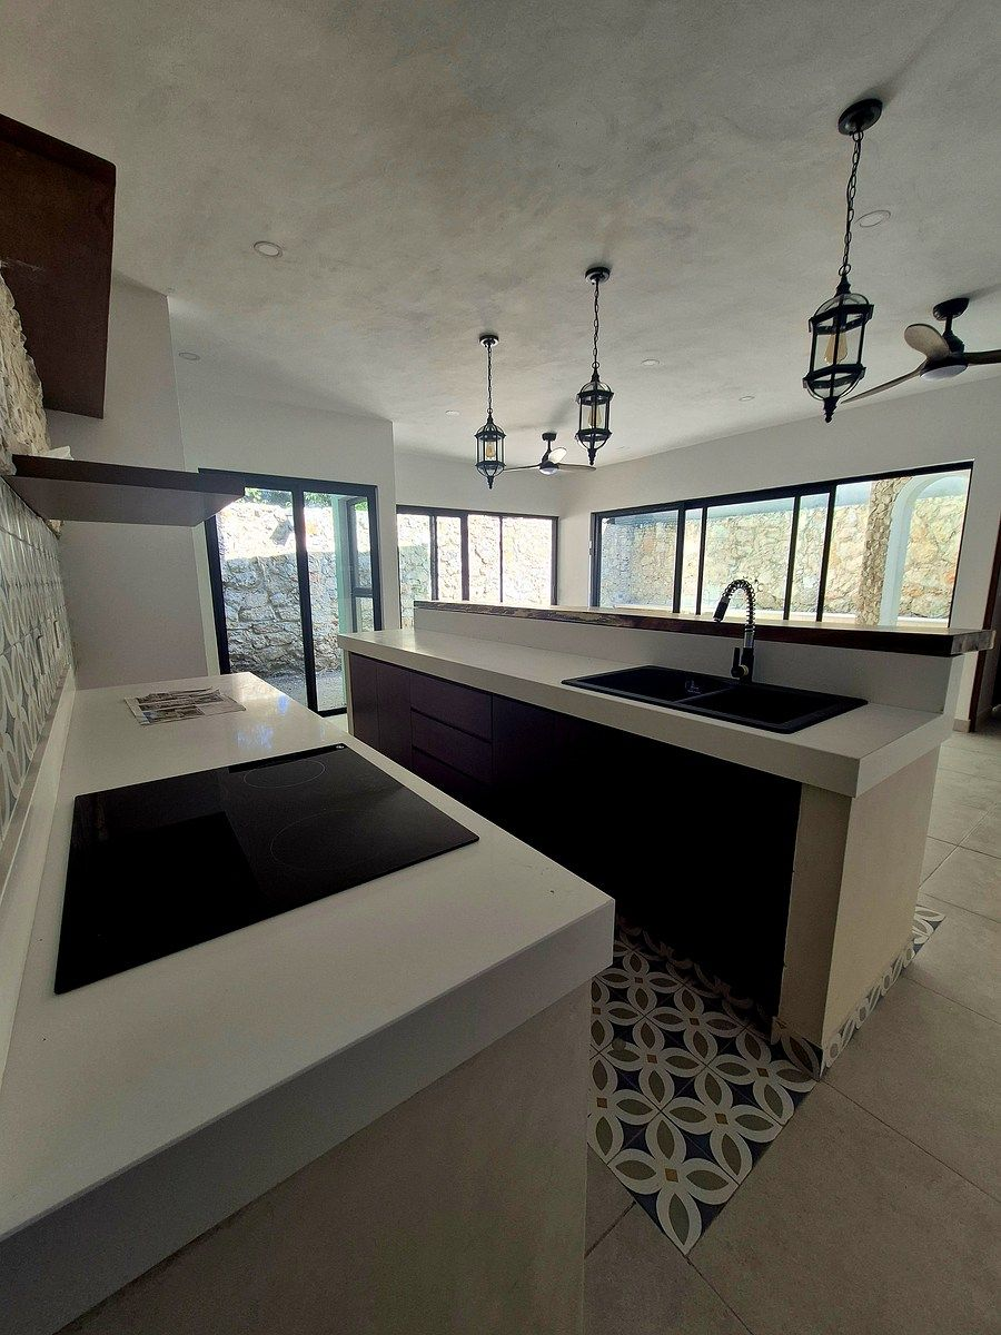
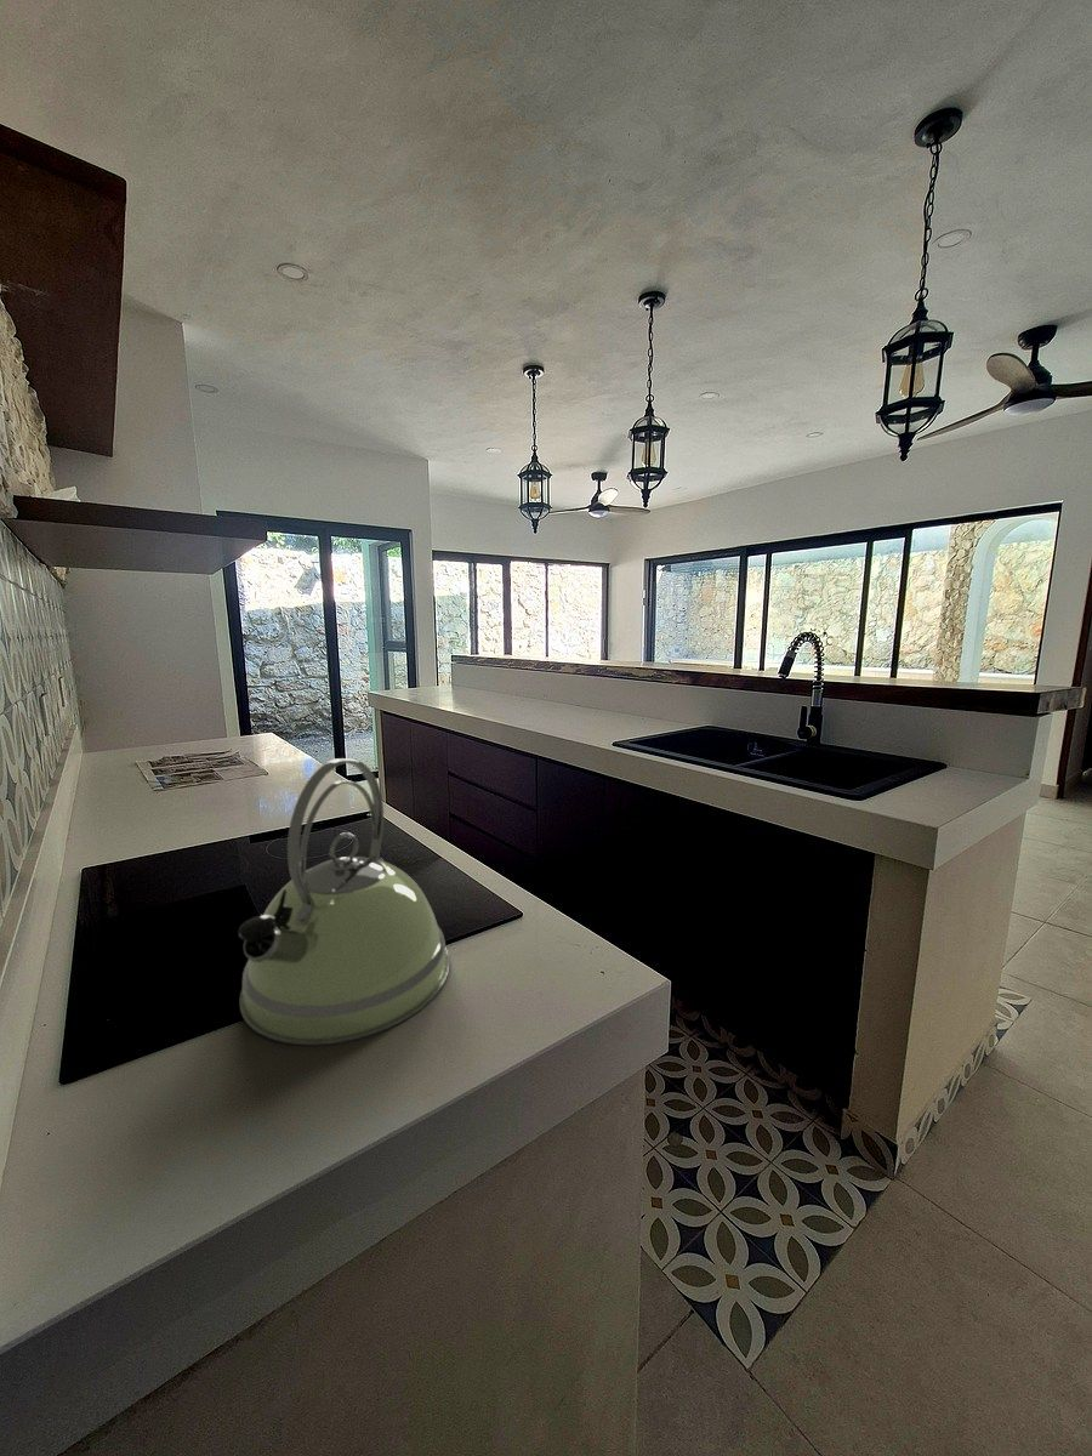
+ kettle (335, 876)
